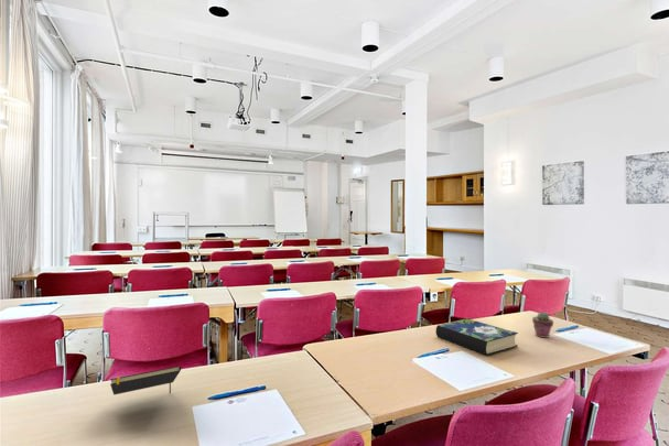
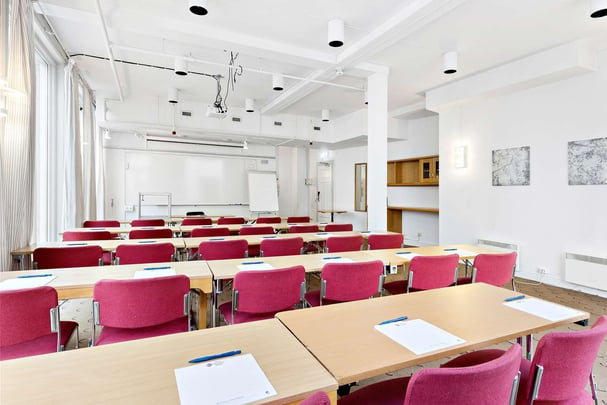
- notepad (145, 385)
- book (475, 335)
- potted succulent (542, 324)
